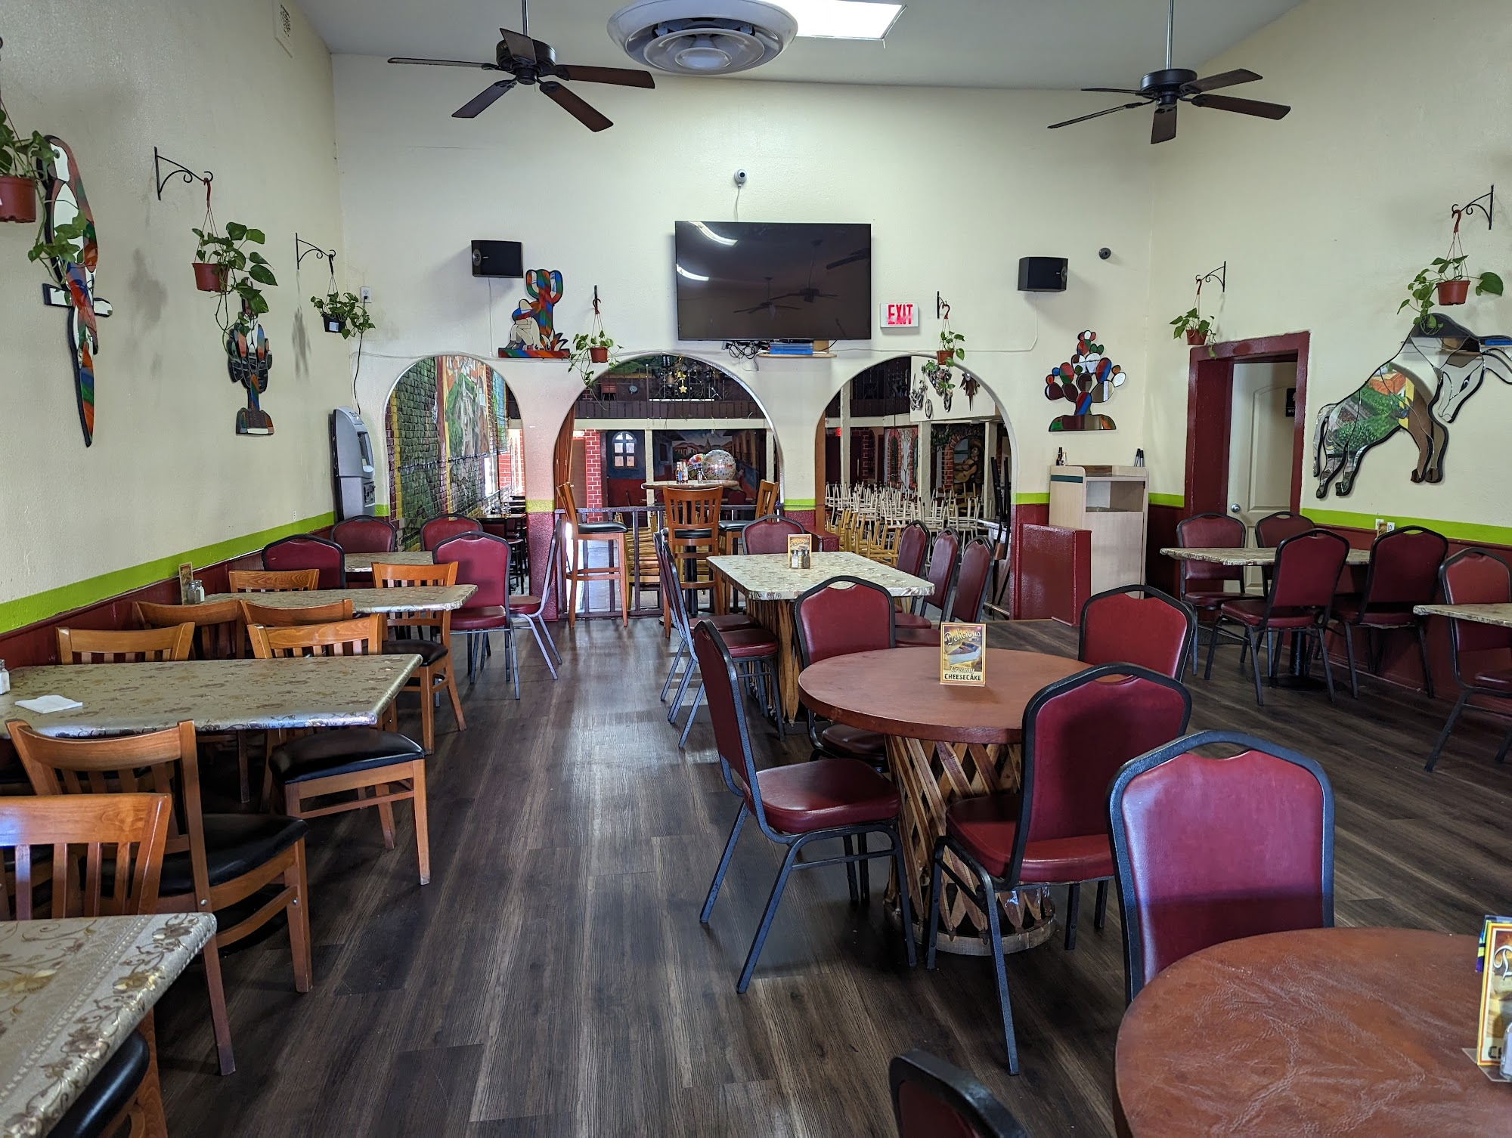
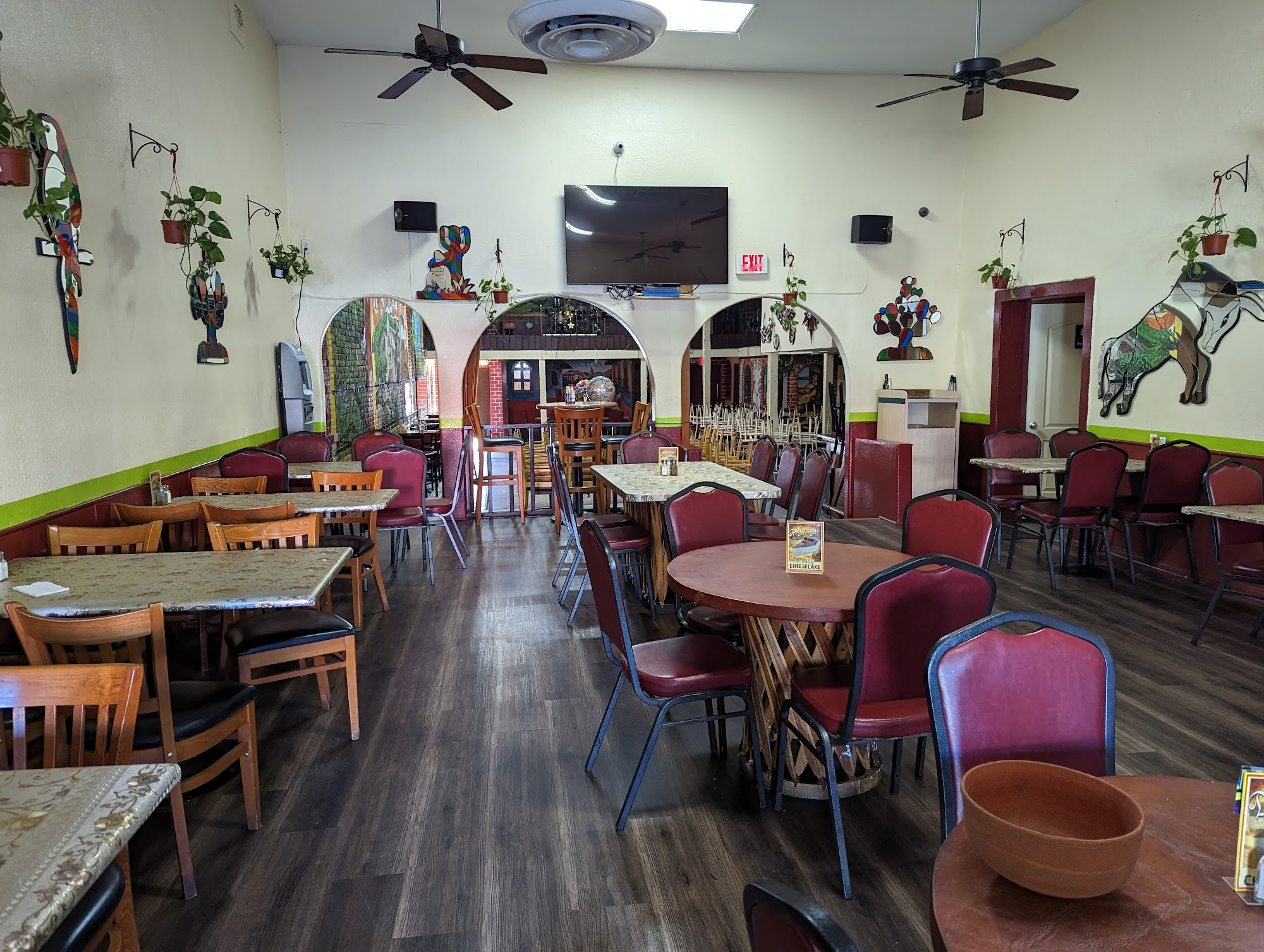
+ bowl (1046, 837)
